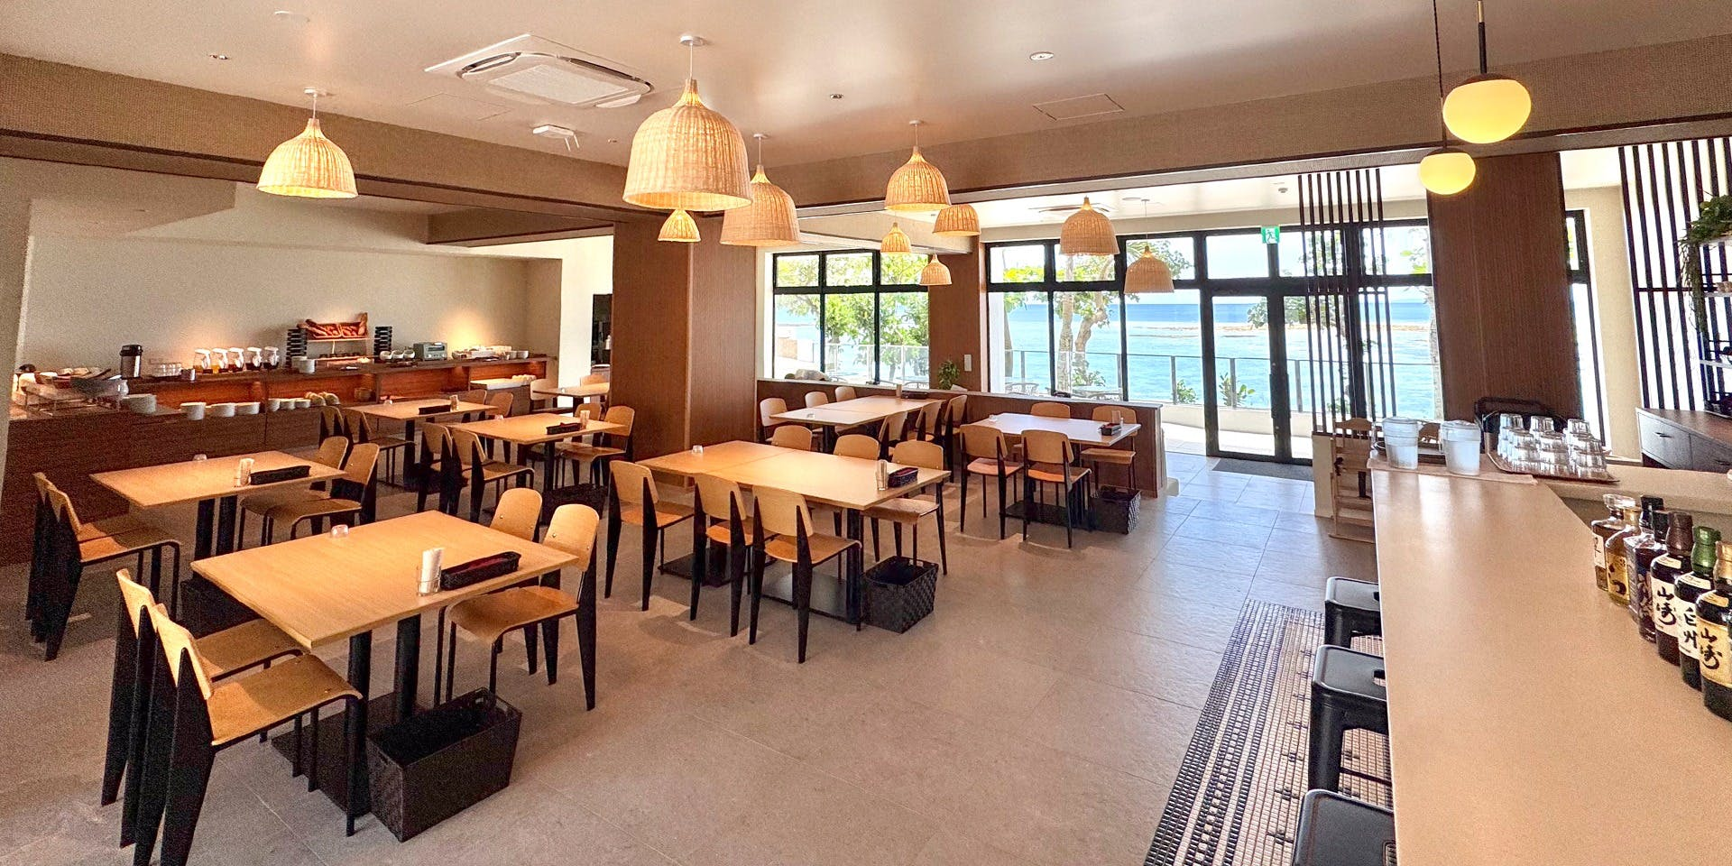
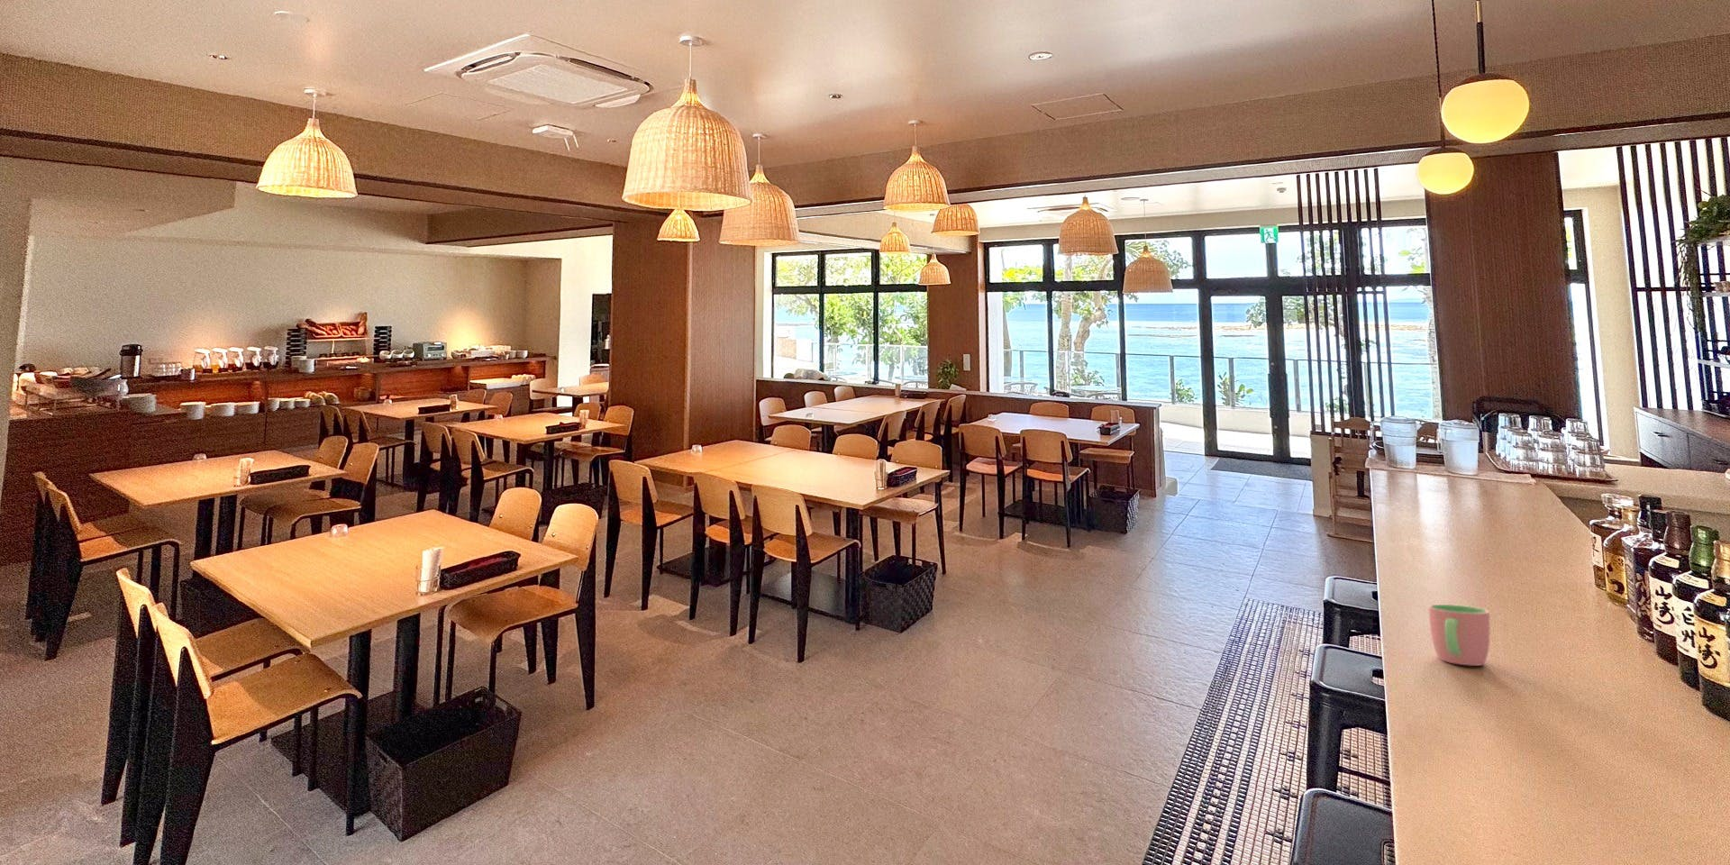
+ cup (1457, 636)
